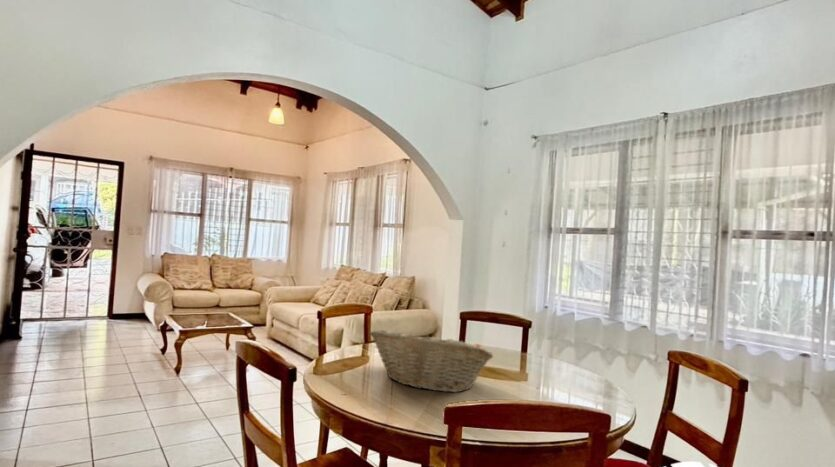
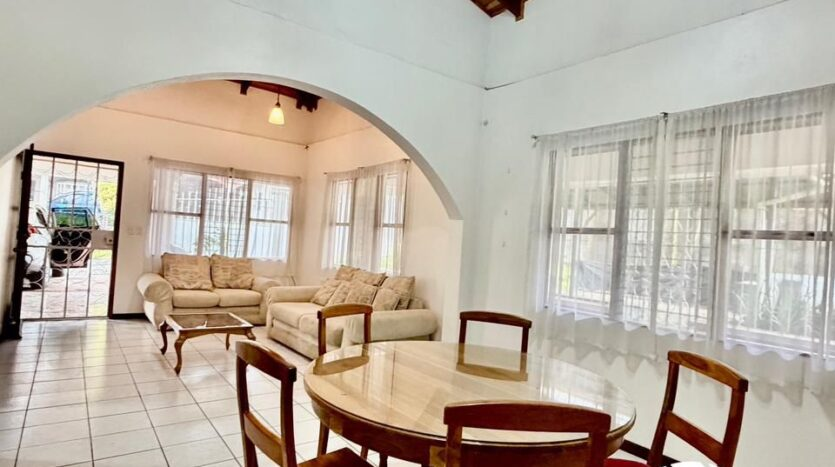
- fruit basket (429, 353)
